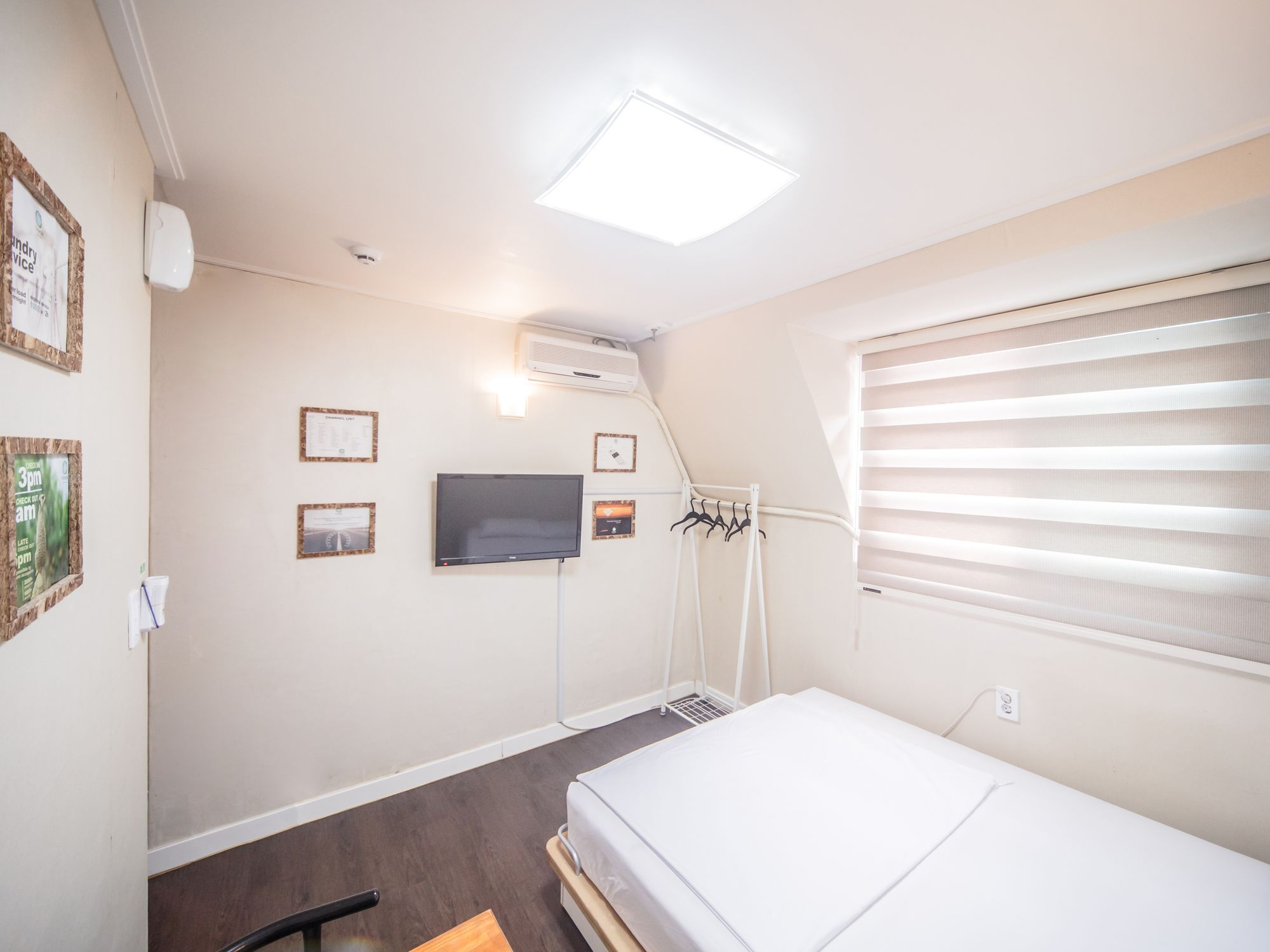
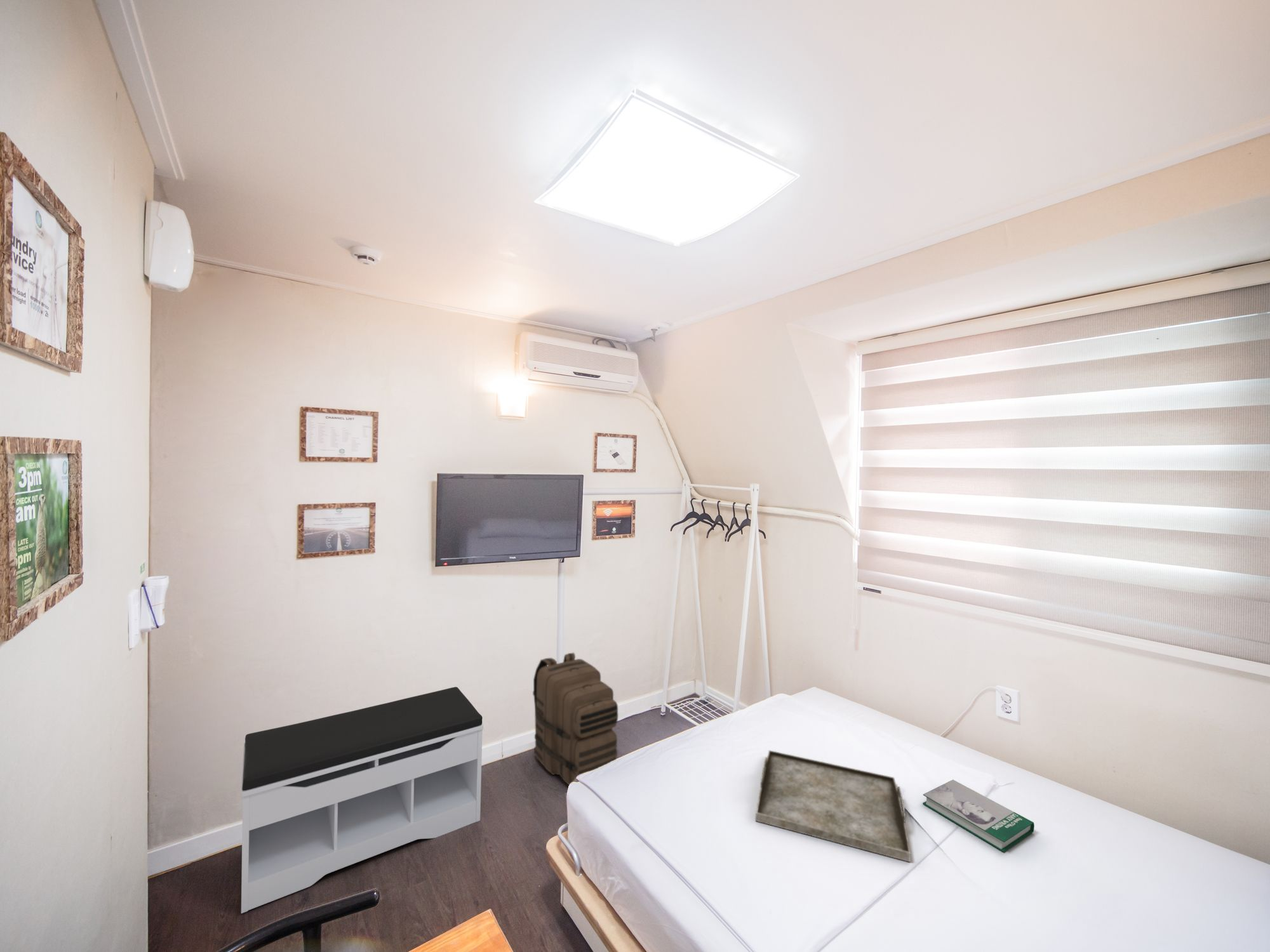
+ serving tray (829, 791)
+ backpack (573, 715)
+ book (976, 812)
+ bench (368, 779)
